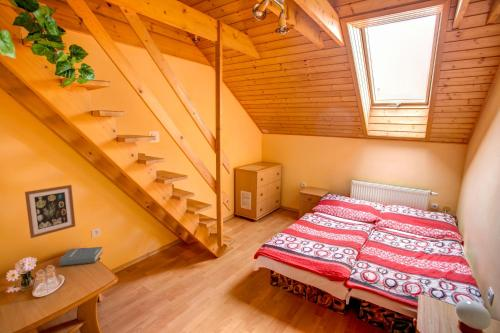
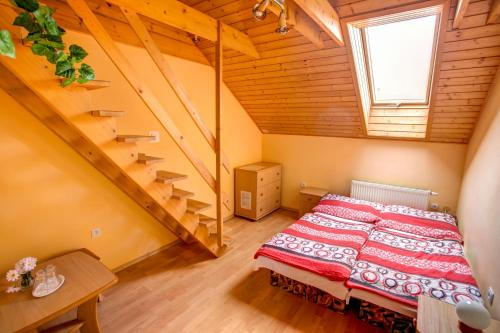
- hardback book (82, 256)
- wall art (51, 210)
